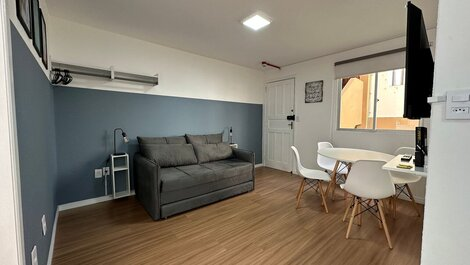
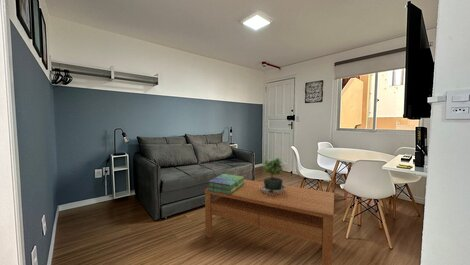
+ potted plant (273, 173)
+ stack of books (226, 182)
+ coffee table (267, 215)
